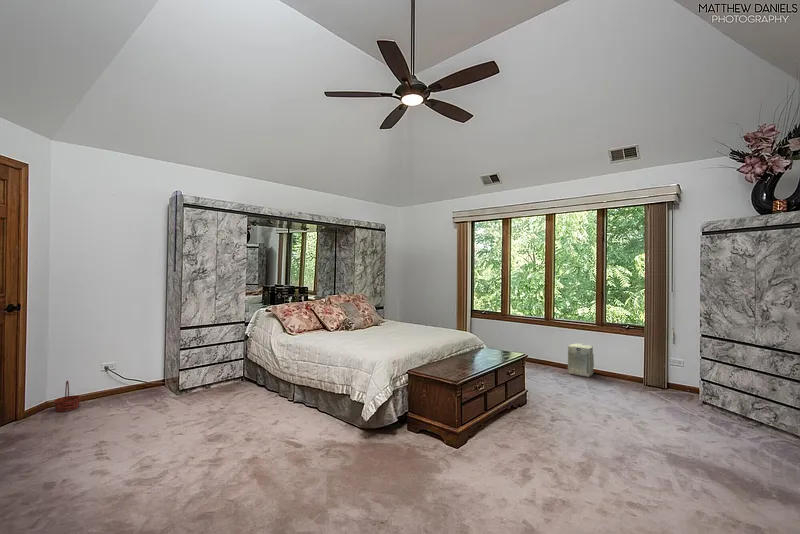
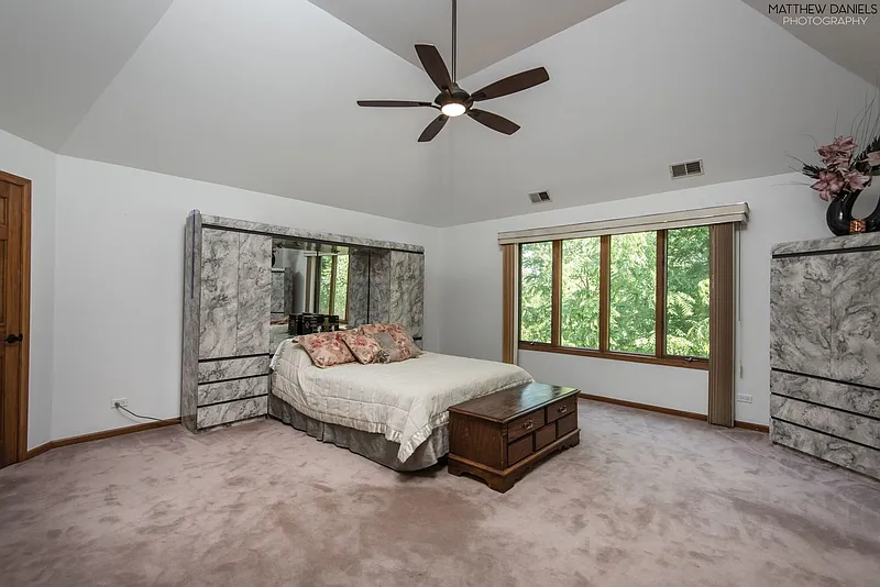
- speaker (582, 359)
- basket (68, 394)
